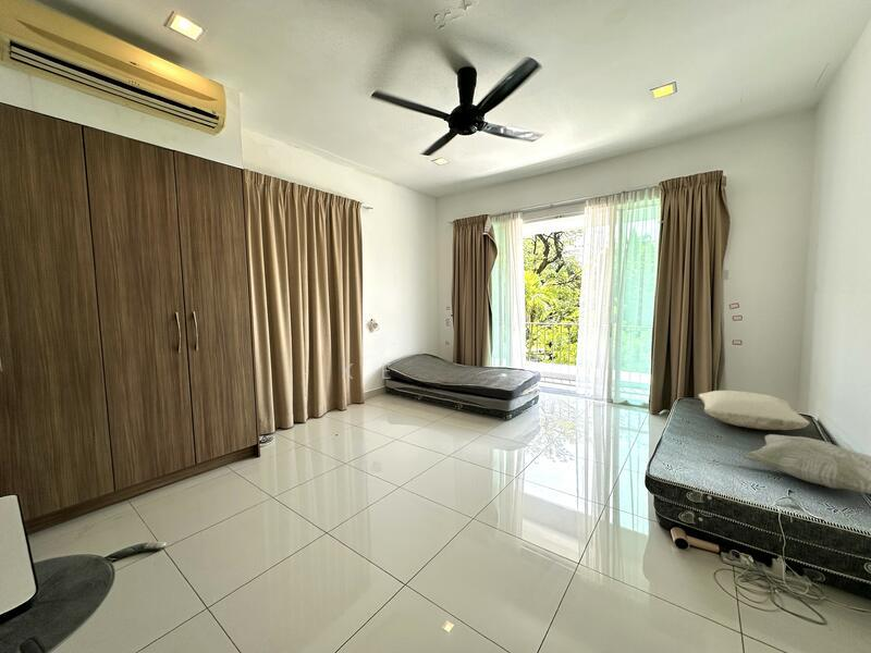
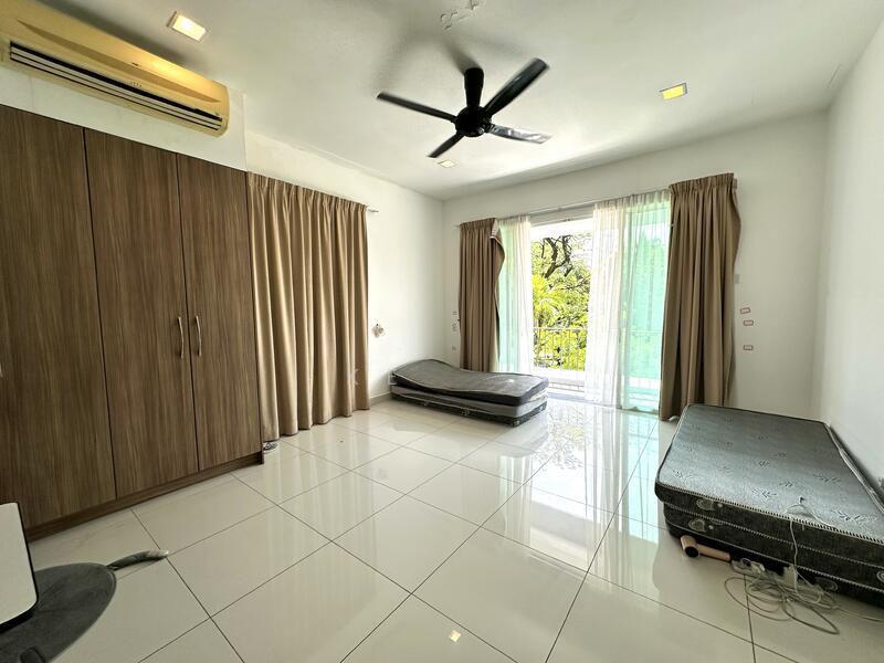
- decorative pillow (814, 460)
- pillow (747, 409)
